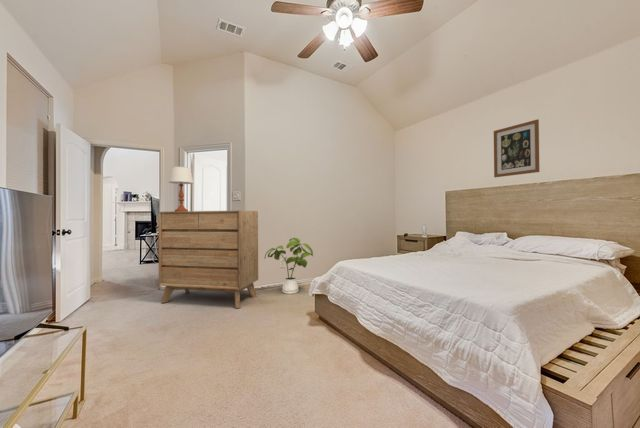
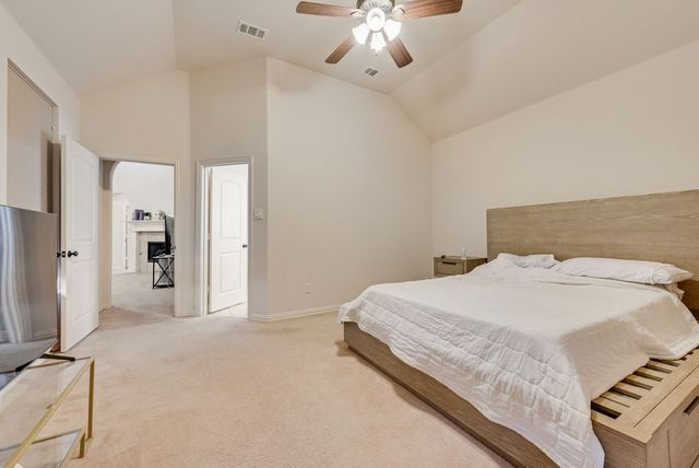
- house plant (295, 266)
- dresser (210, 255)
- table lamp (181, 189)
- wall art (515, 150)
